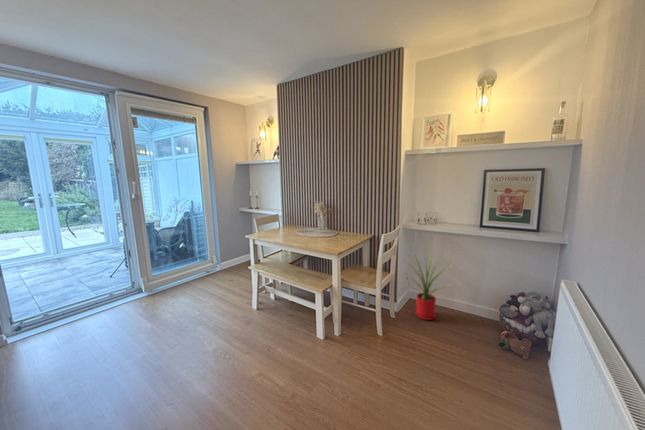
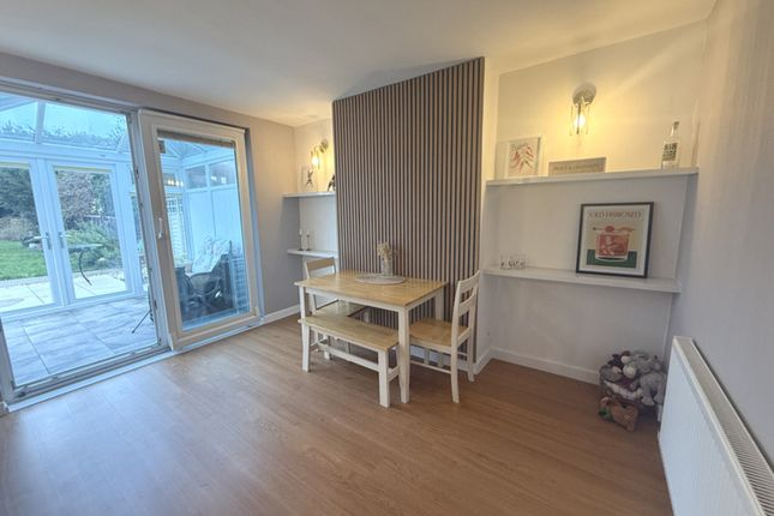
- house plant (426, 284)
